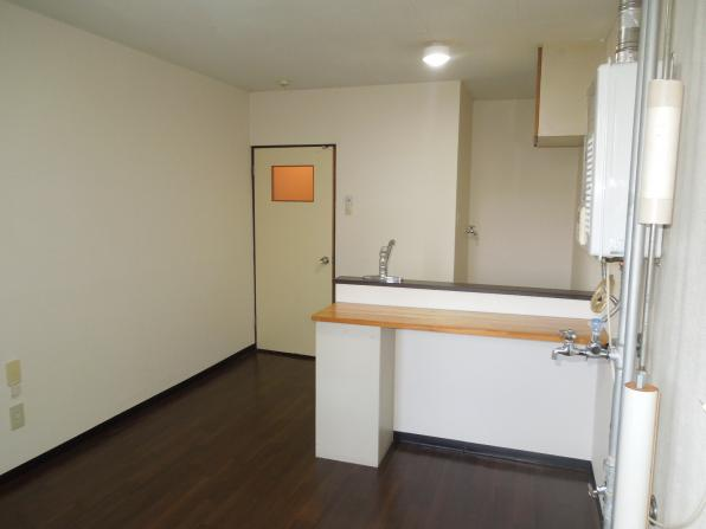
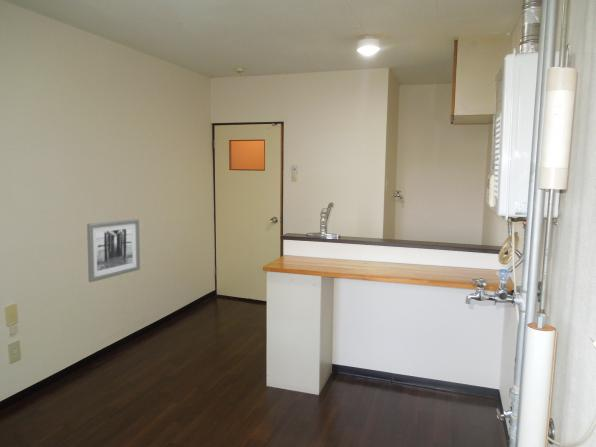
+ wall art (115, 248)
